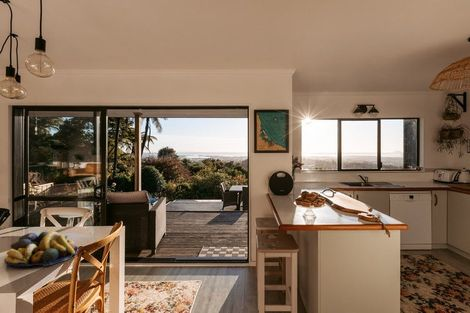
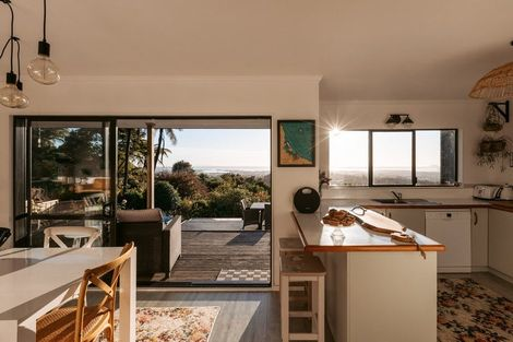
- fruit bowl (44, 244)
